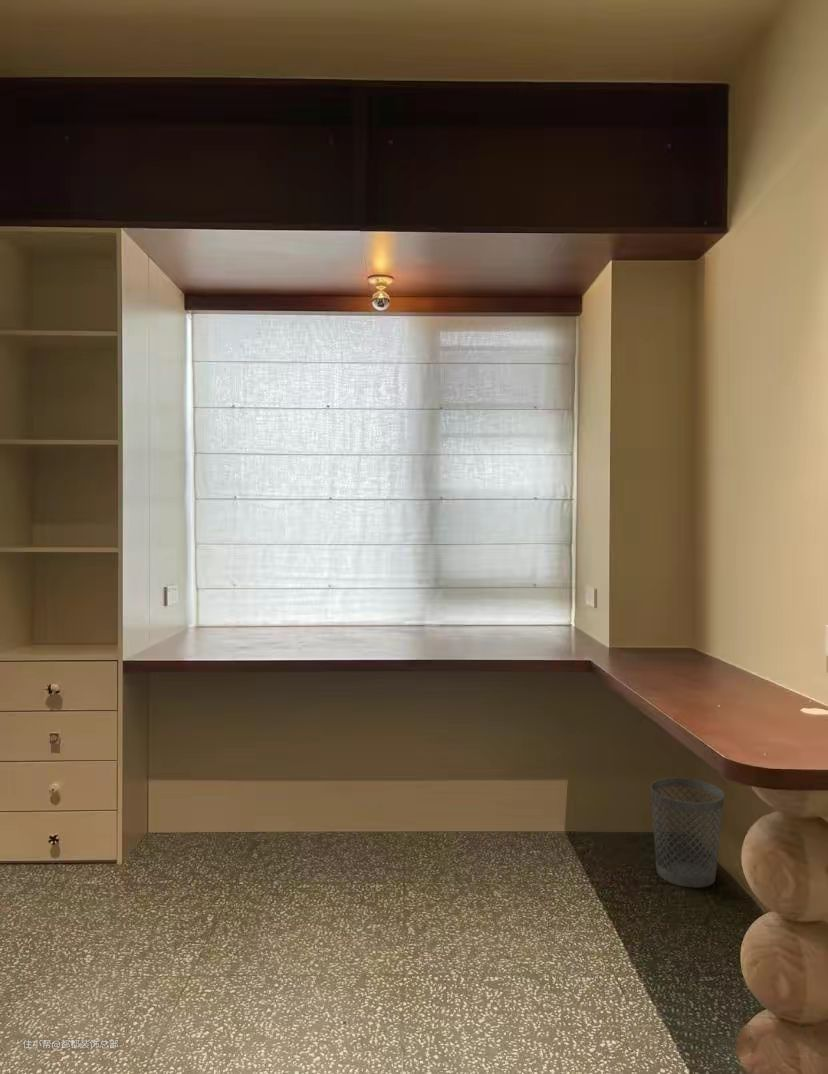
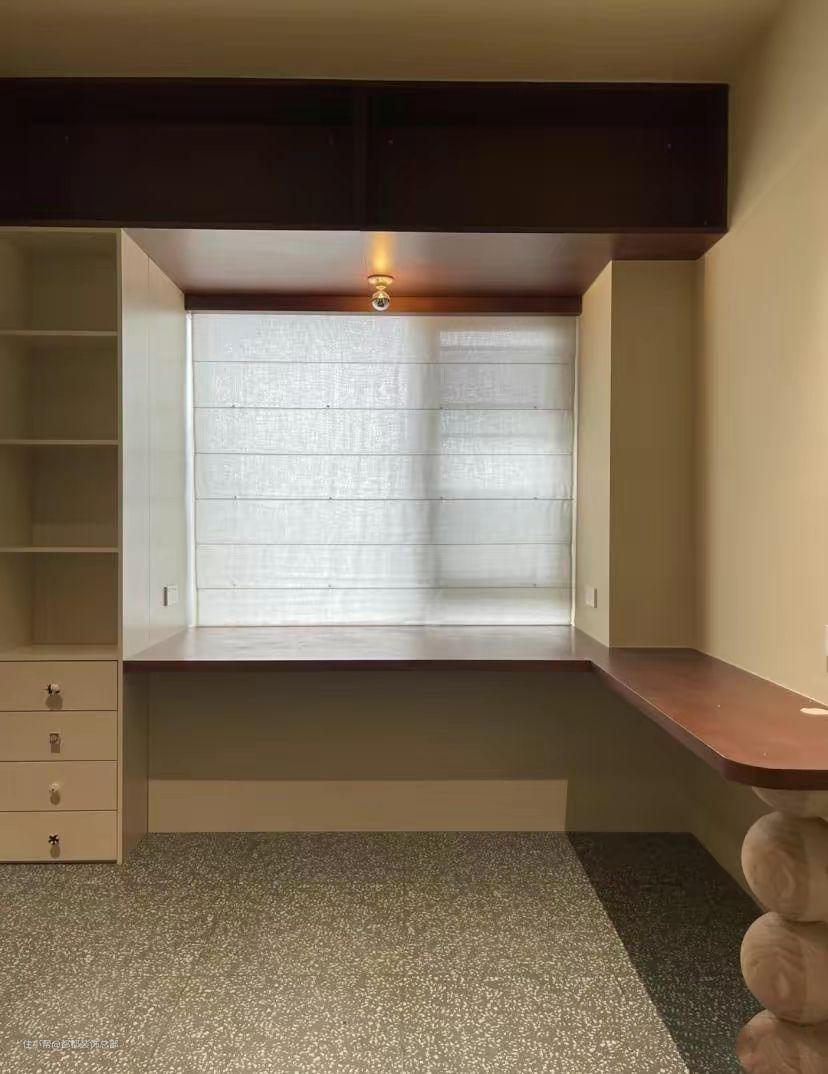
- wastebasket (686, 832)
